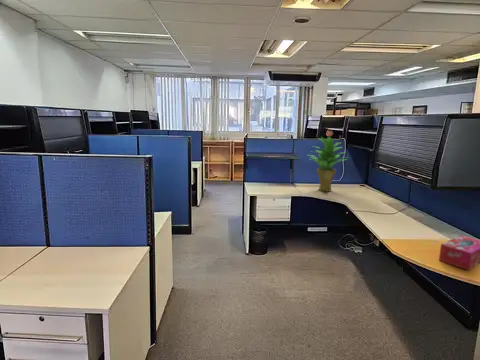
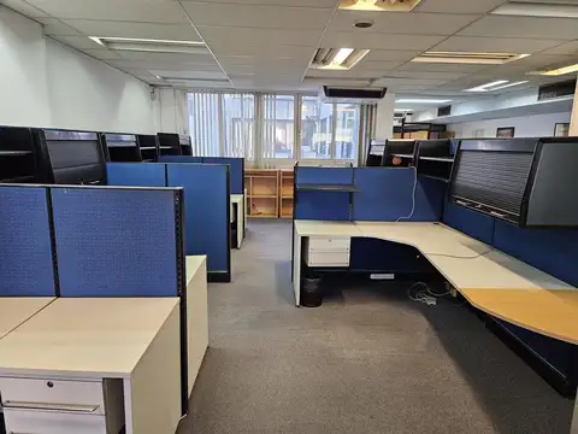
- potted plant (327, 163)
- tissue box (464, 251)
